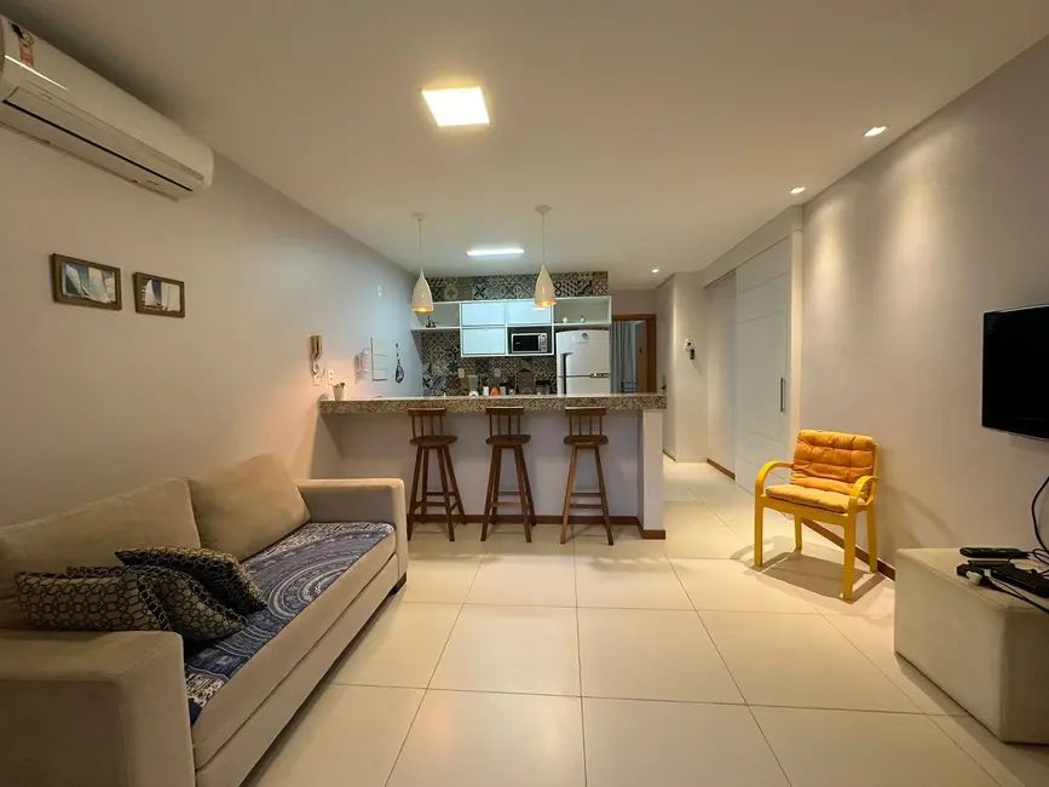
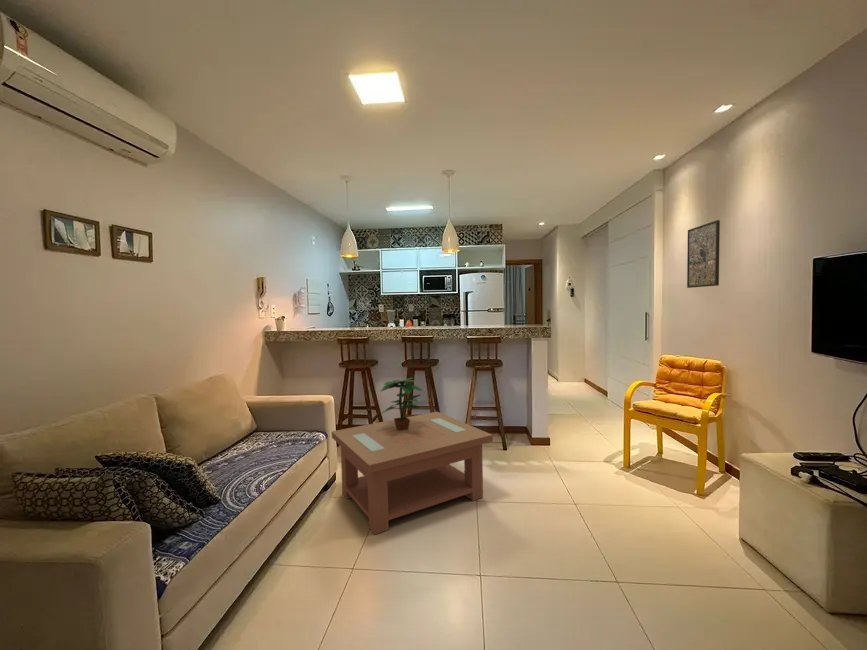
+ coffee table (410, 464)
+ potted plant (402, 403)
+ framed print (702, 256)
